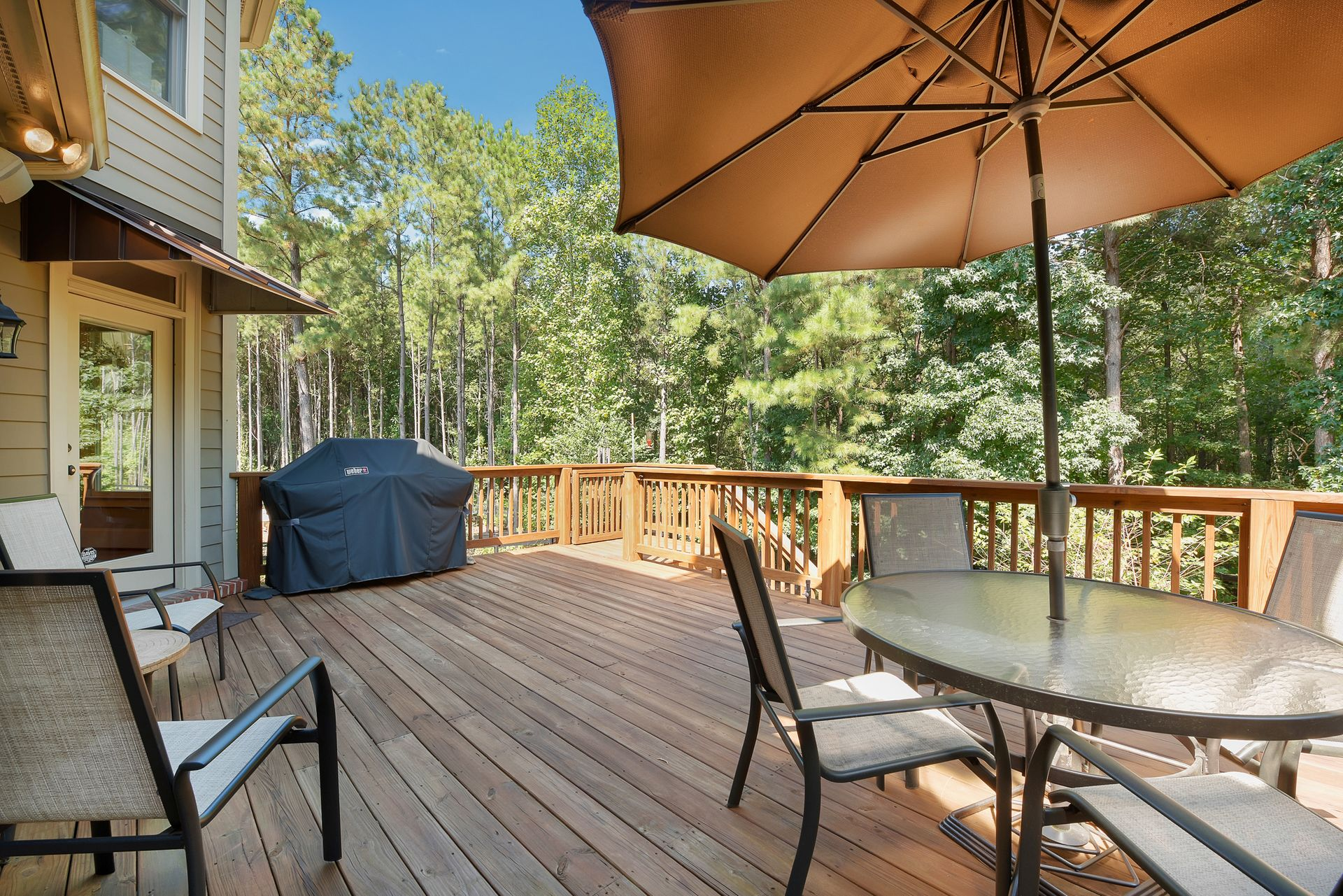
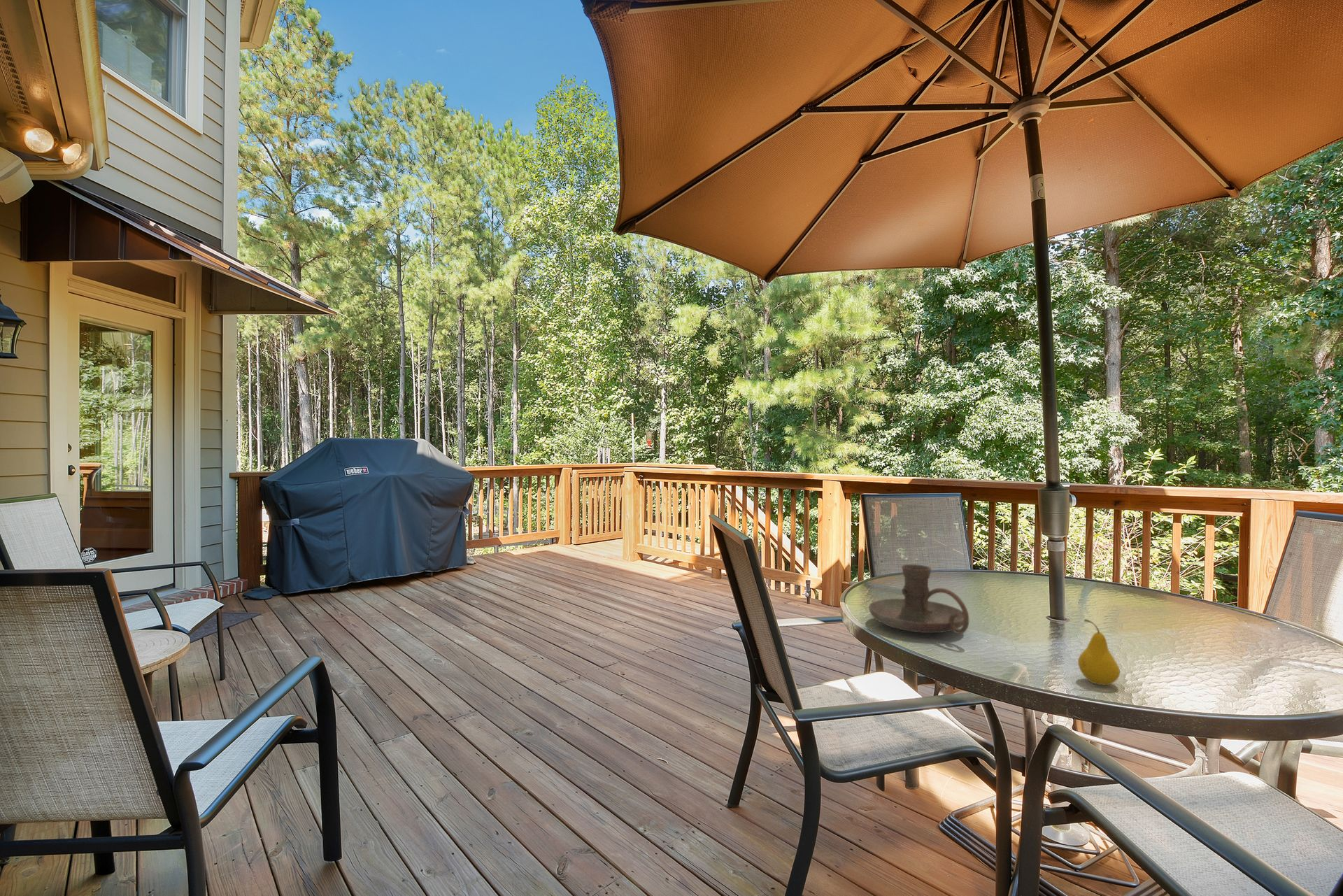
+ candle holder (923, 599)
+ fruit (1098, 651)
